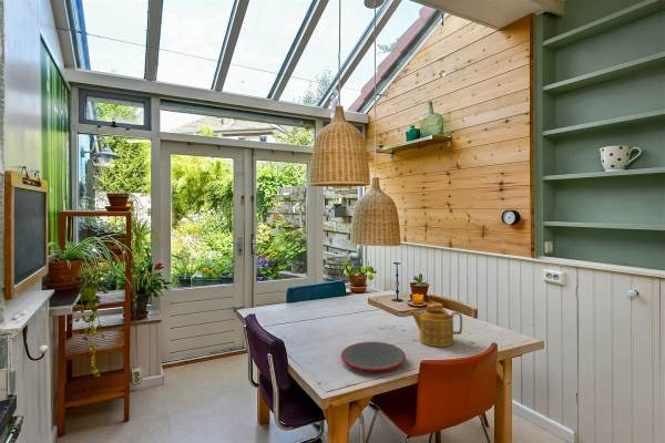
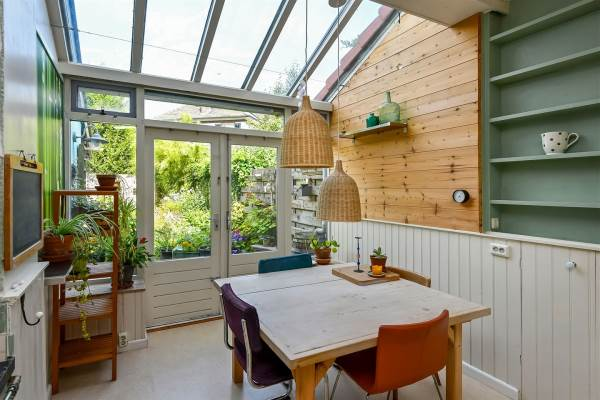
- teapot (434, 326)
- plate (372, 357)
